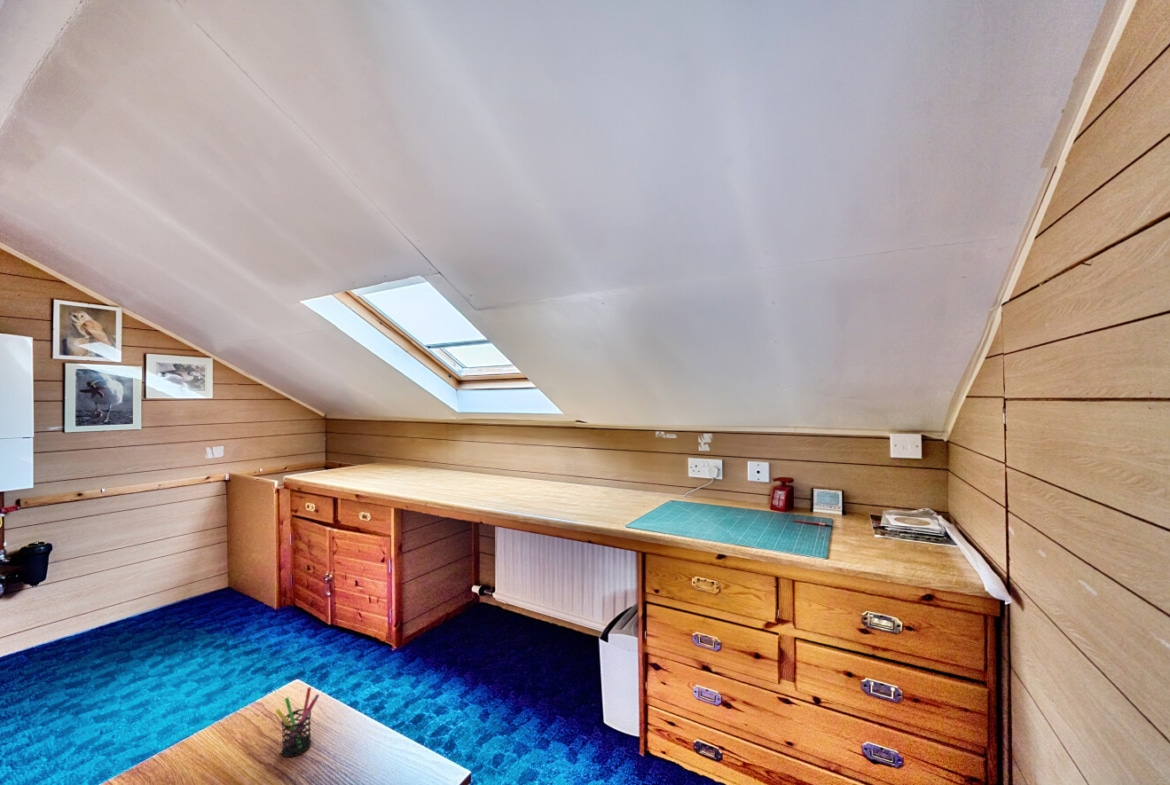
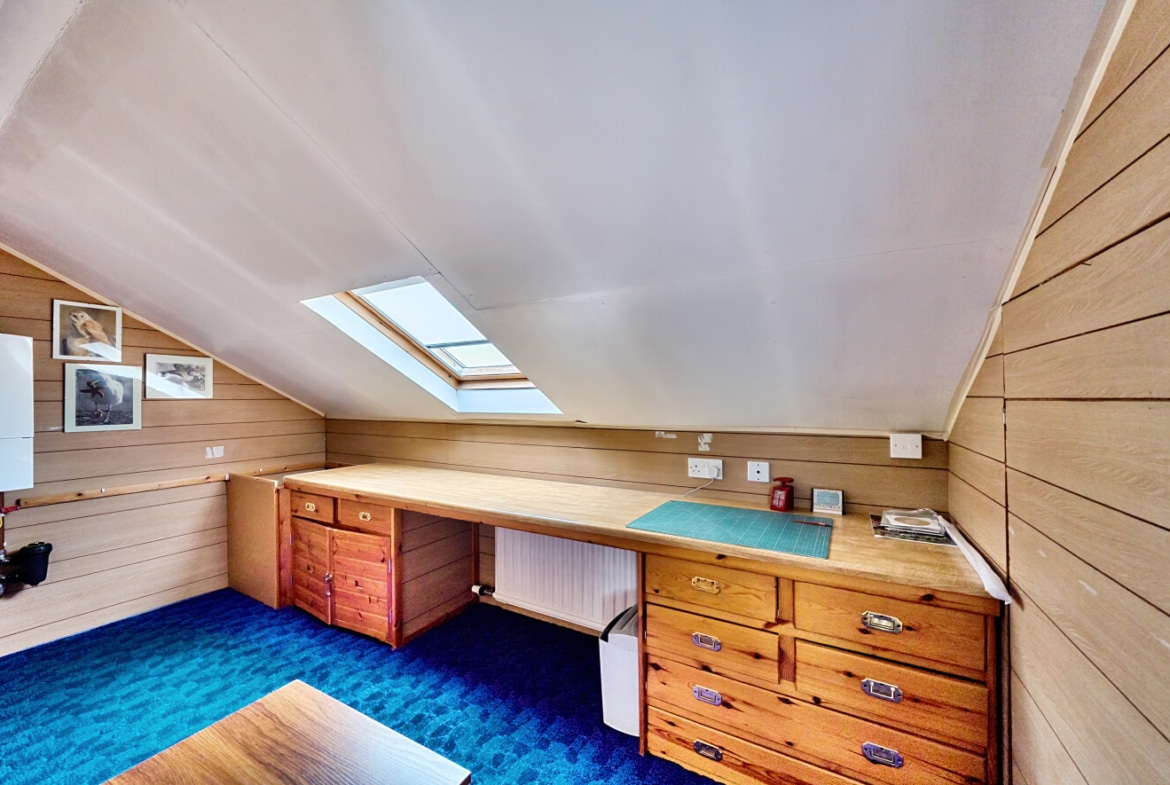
- pen holder (296, 719)
